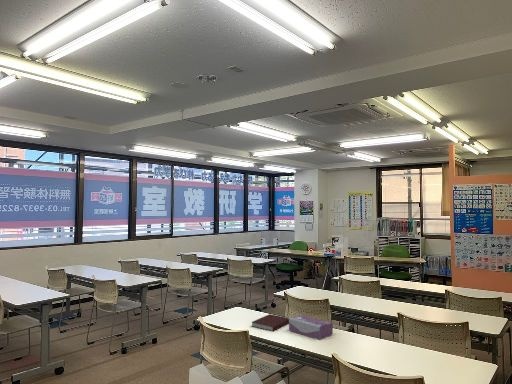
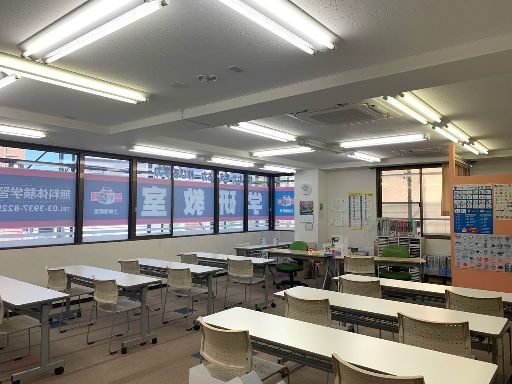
- tissue box (310, 326)
- notebook (271, 322)
